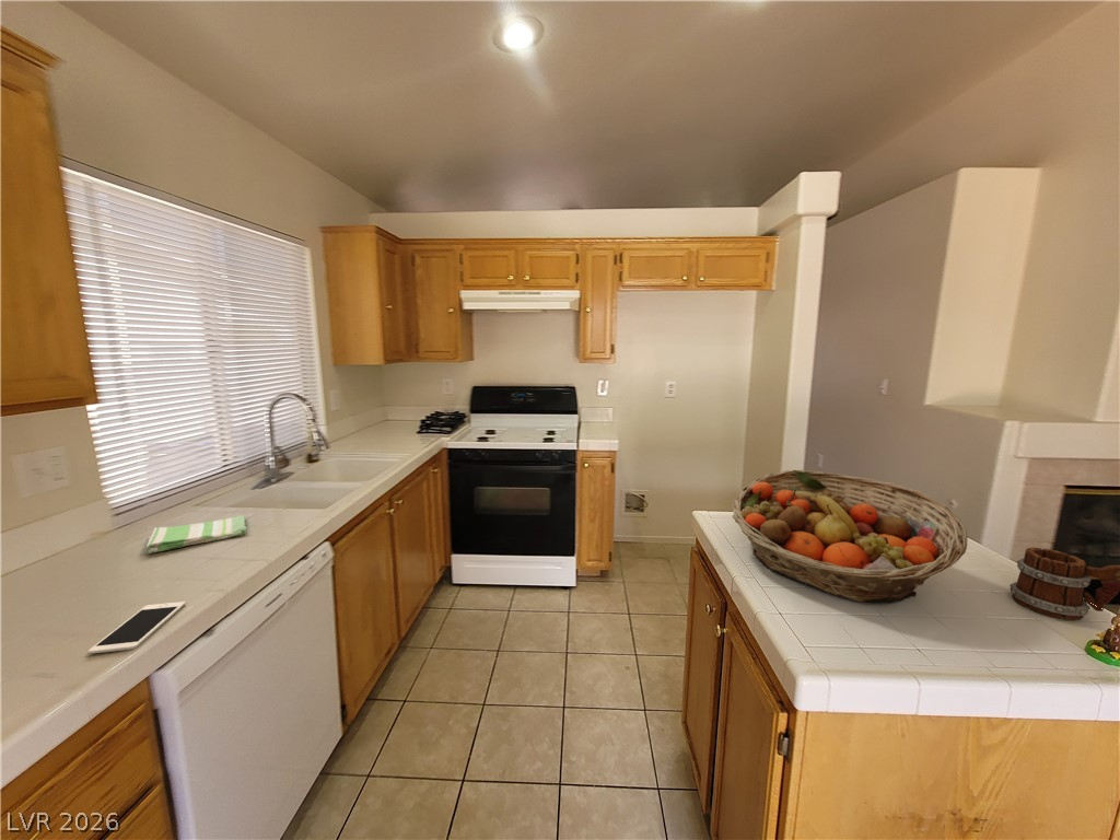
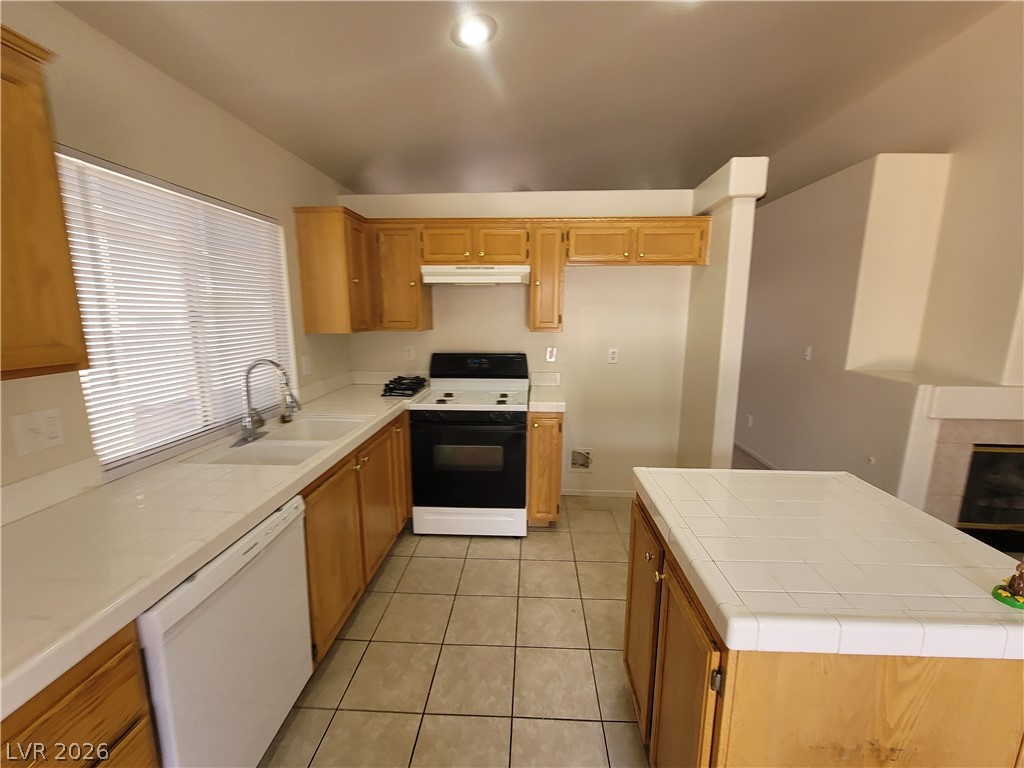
- dish towel (199, 530)
- fruit basket (832, 527)
- cell phone (141, 625)
- mug (1062, 581)
